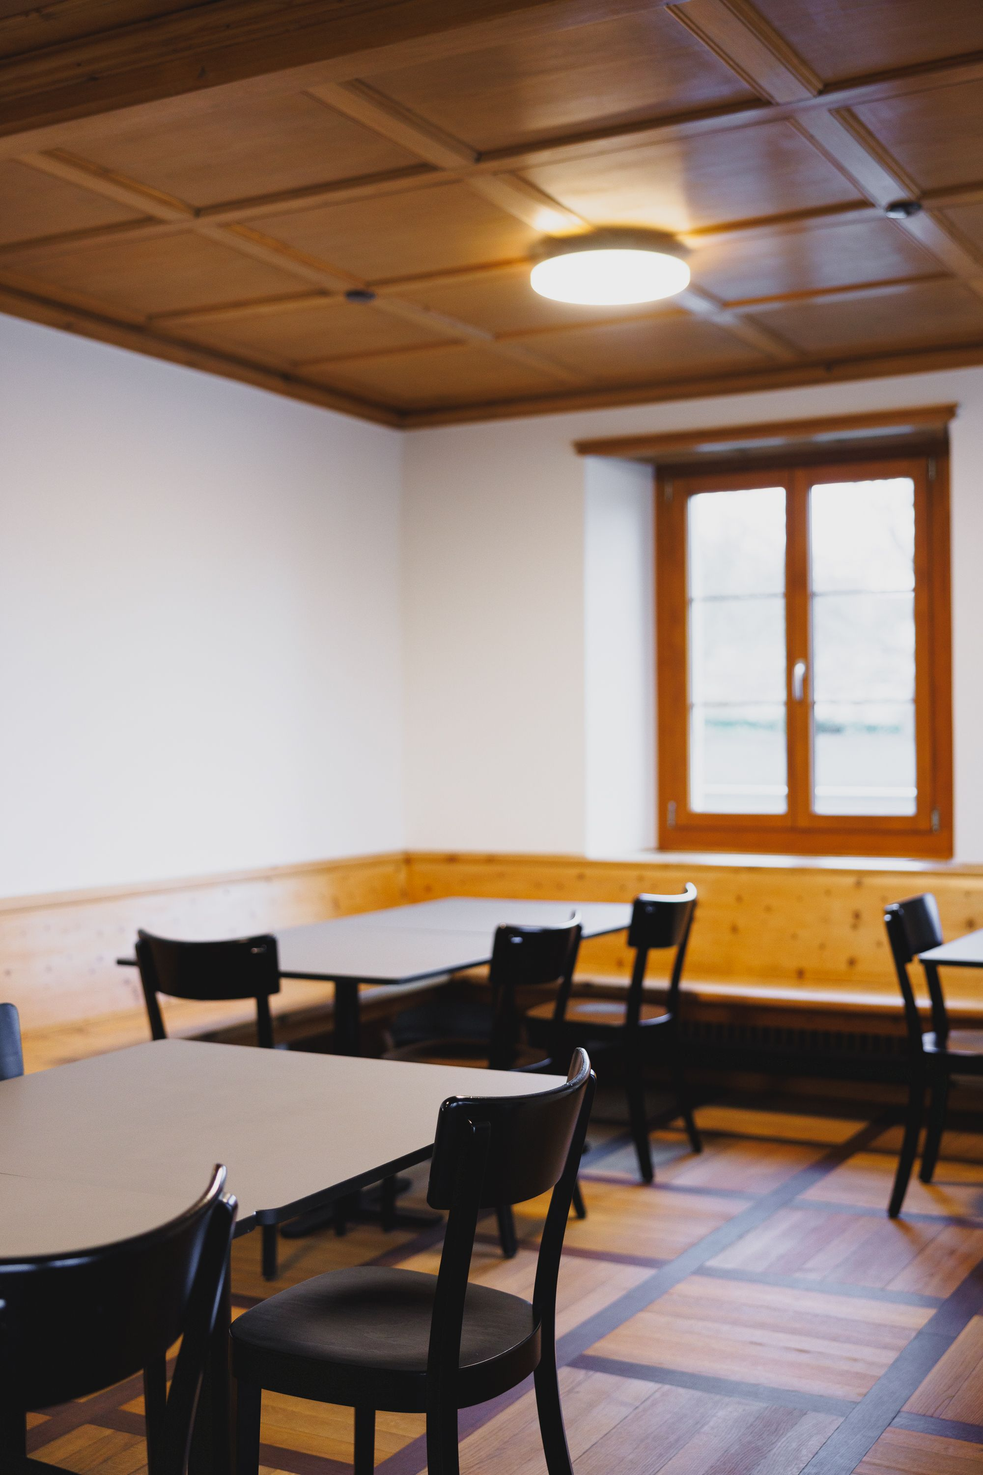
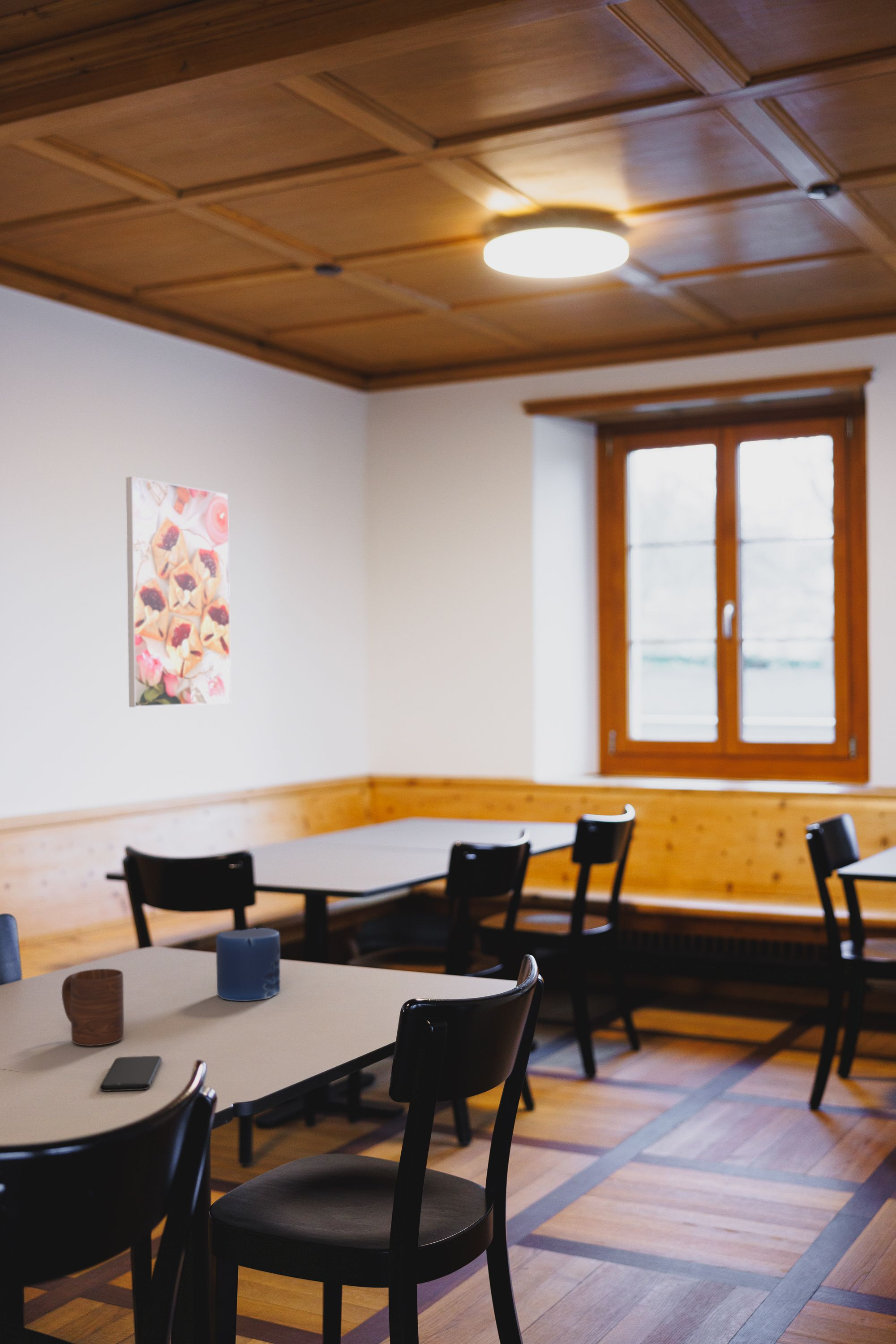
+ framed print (181, 595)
+ candle (248, 963)
+ cup (90, 1007)
+ smartphone (132, 1073)
